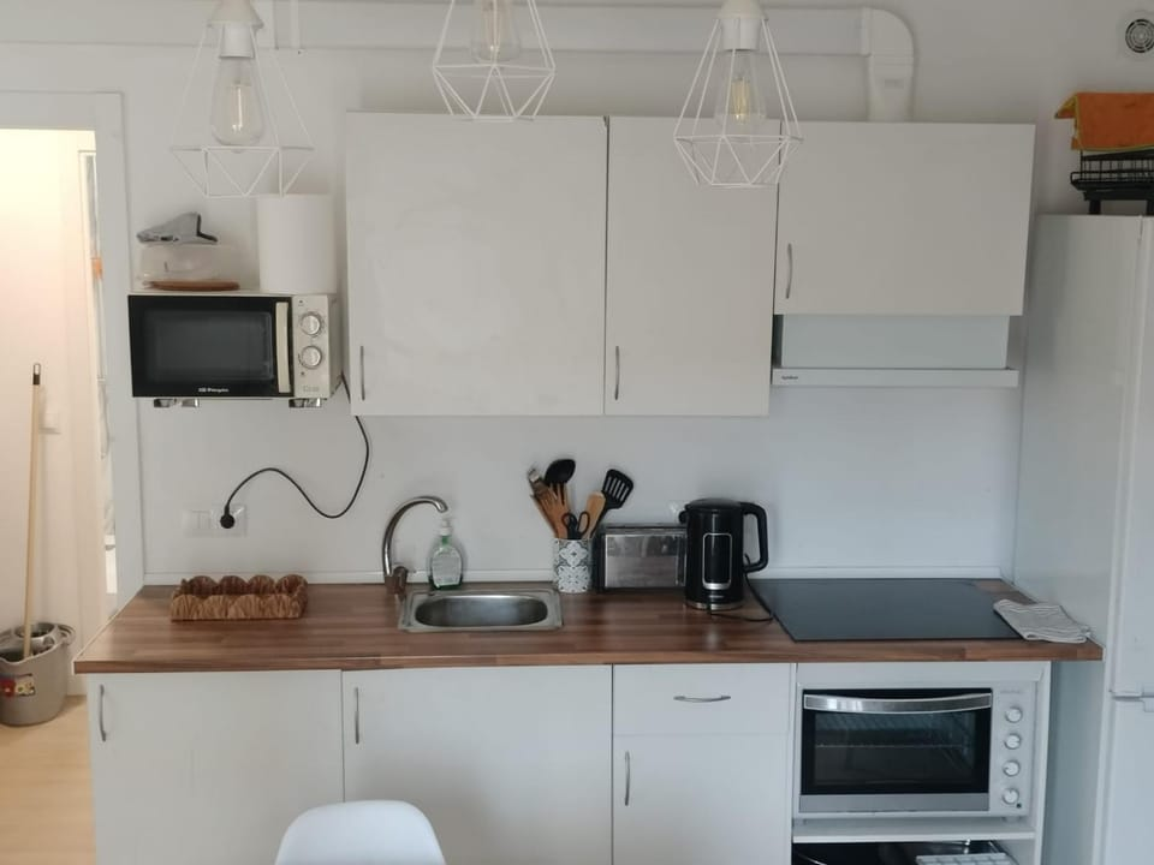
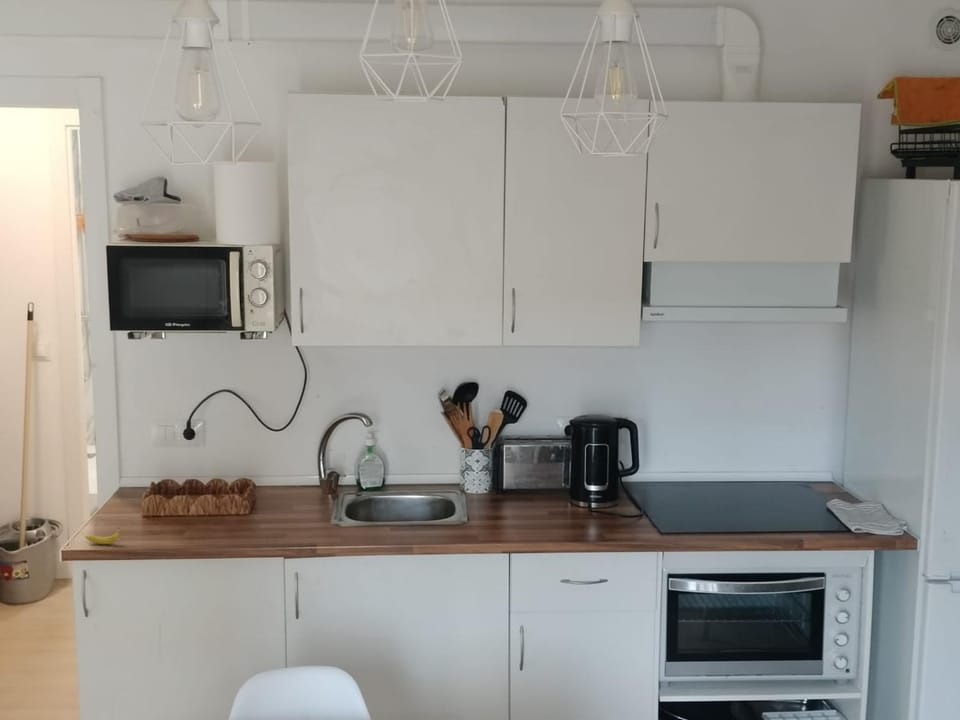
+ fruit (102, 537)
